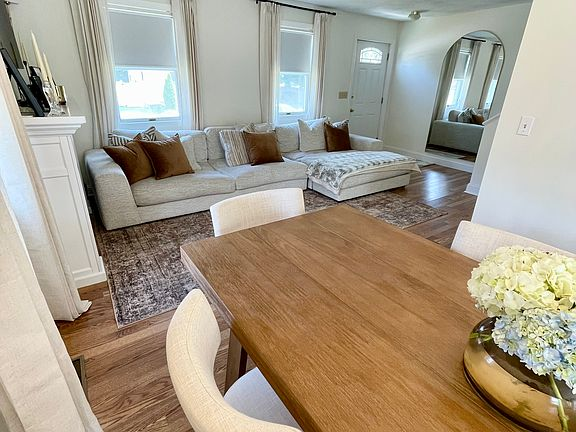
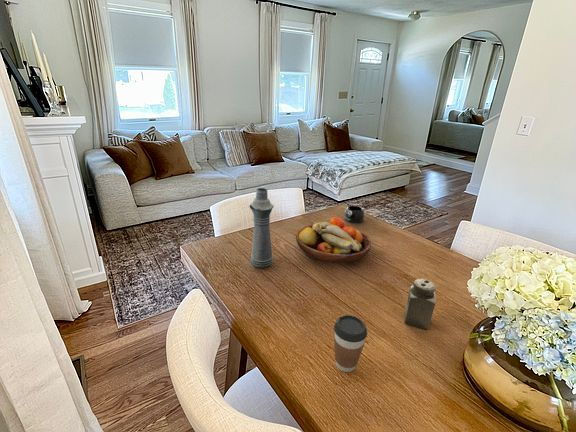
+ coffee cup (348, 344)
+ mug (353, 212)
+ bottle (261, 228)
+ fruit bowl (334, 235)
+ salt shaker (420, 301)
